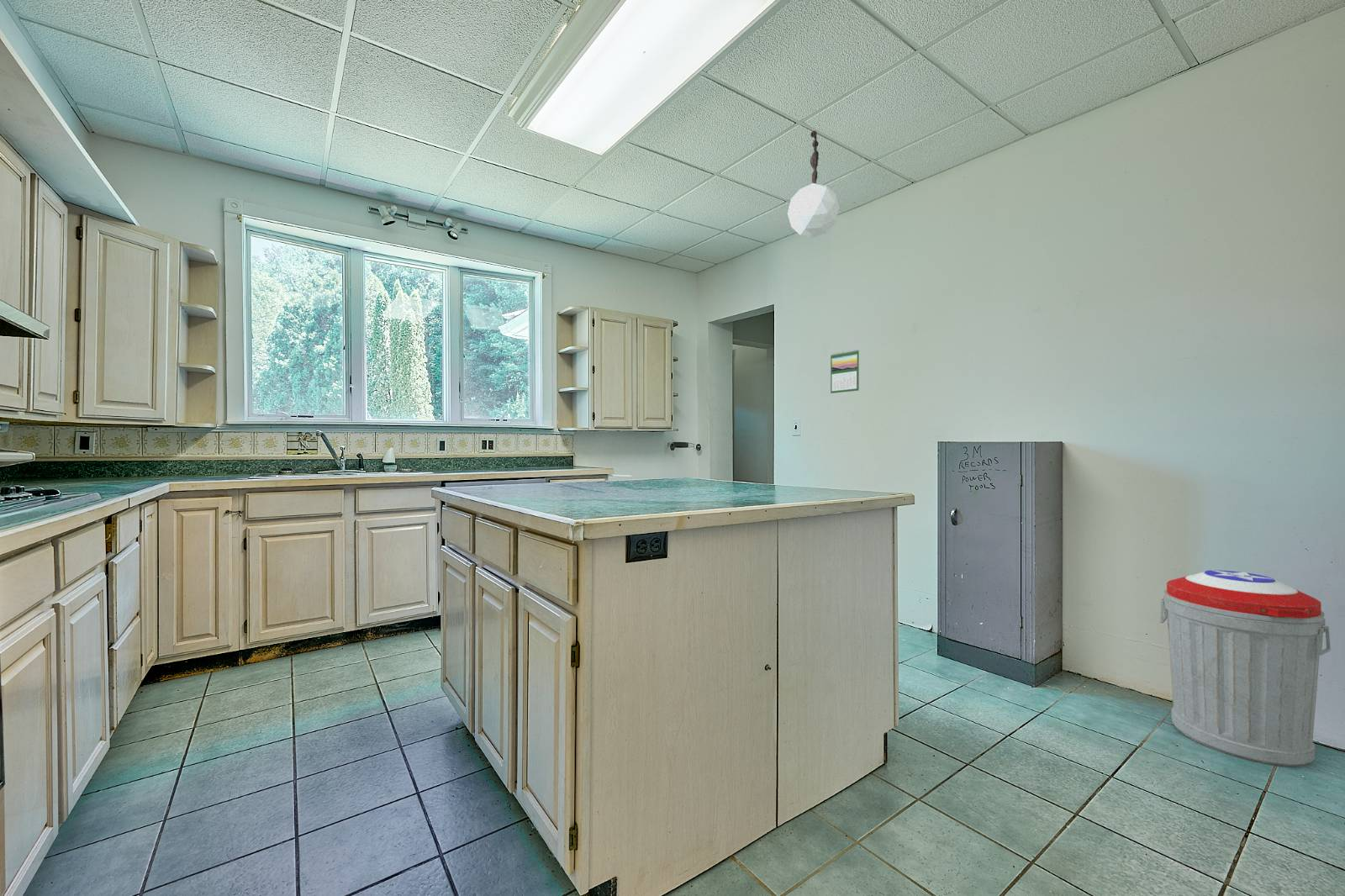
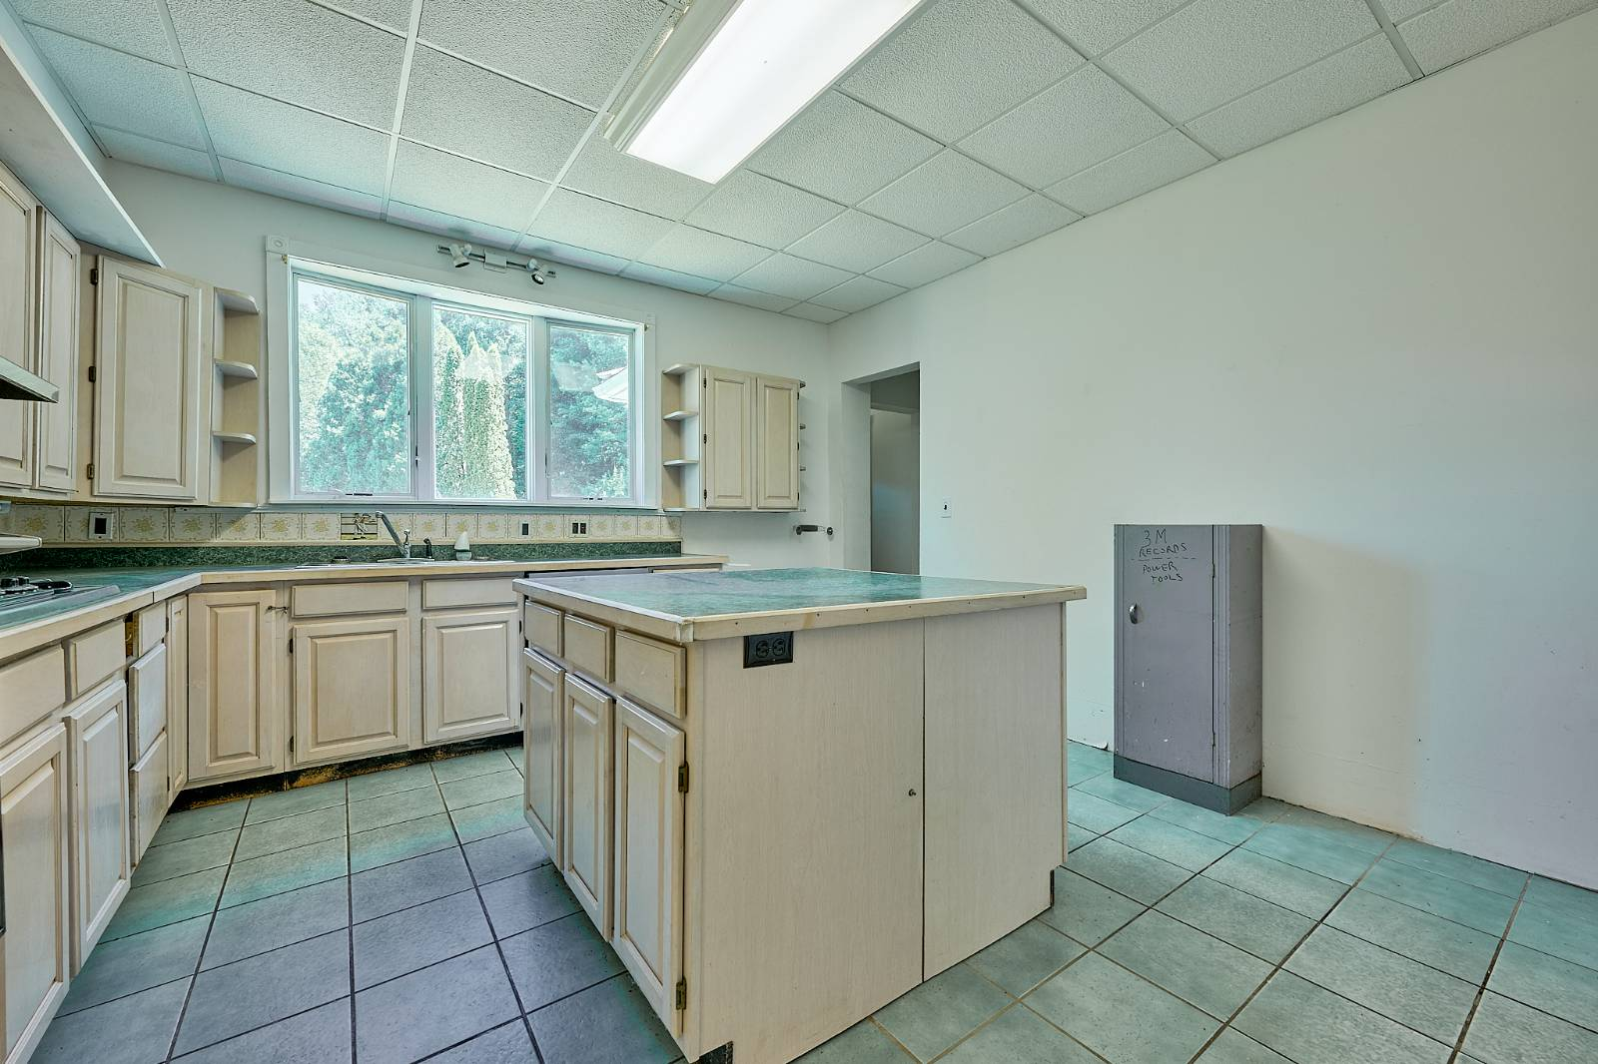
- trash can (1238, 656)
- pendant lamp (813, 184)
- calendar (844, 372)
